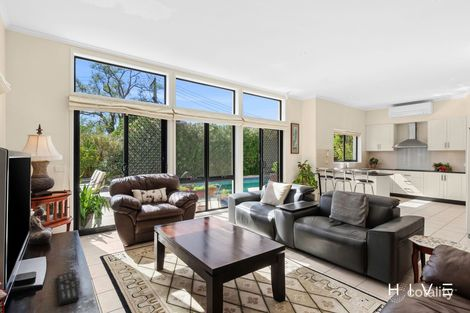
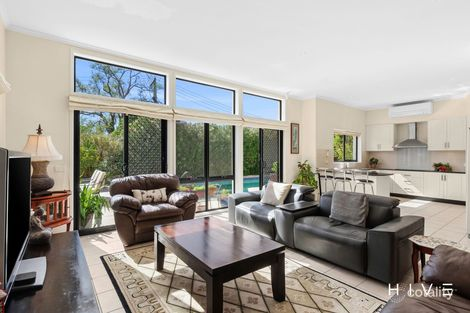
- remote control (67, 286)
